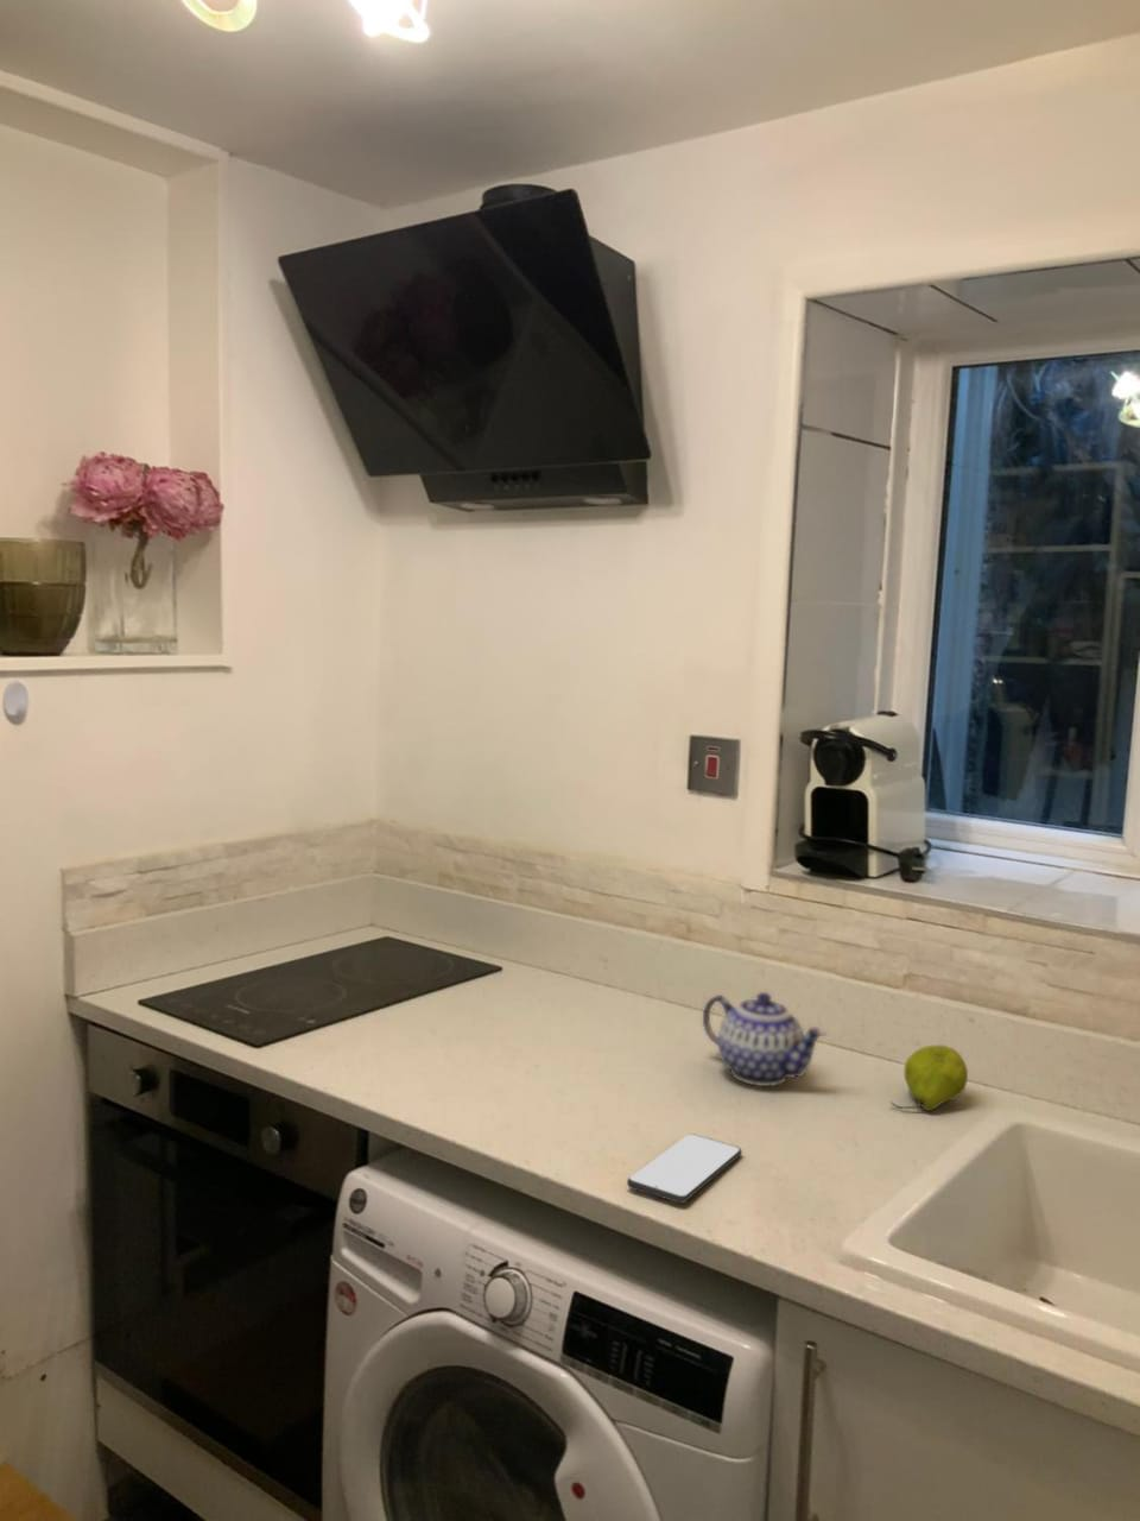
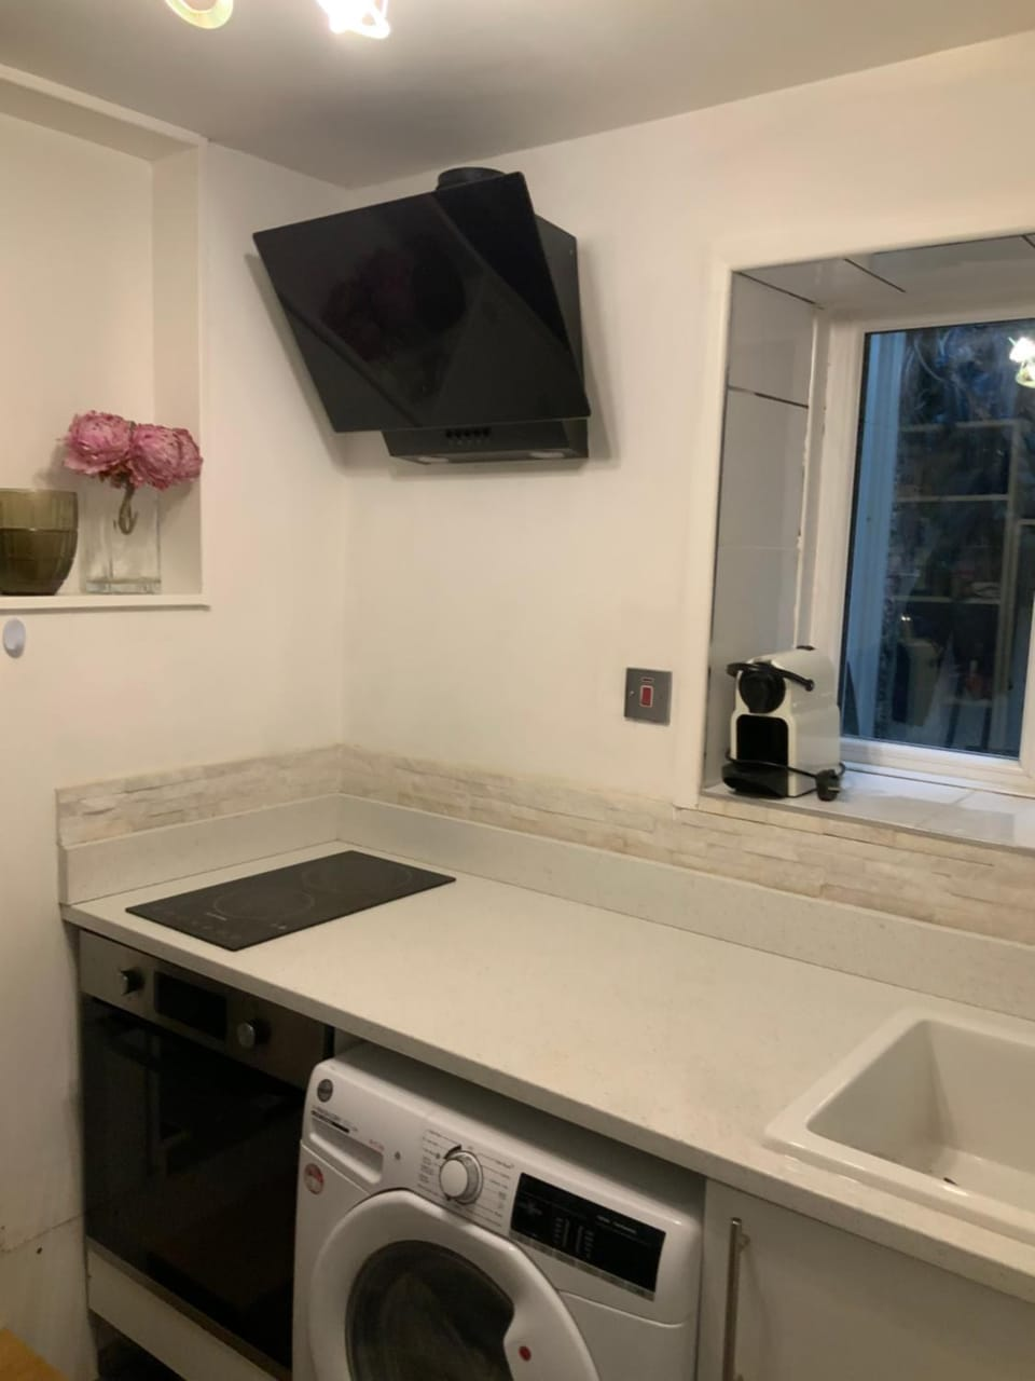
- teapot (762, 1034)
- smartphone (685, 1165)
- fruit (929, 1074)
